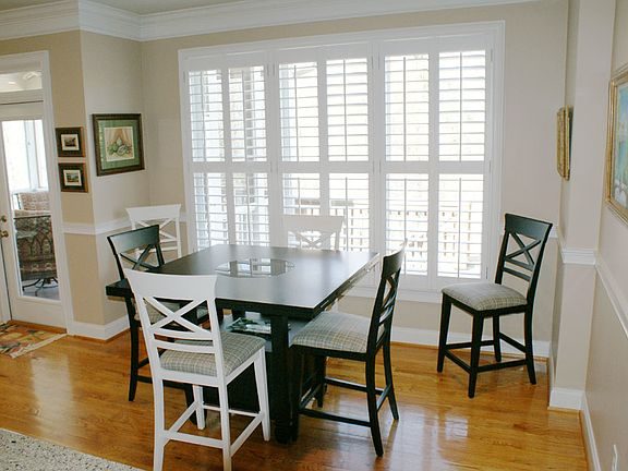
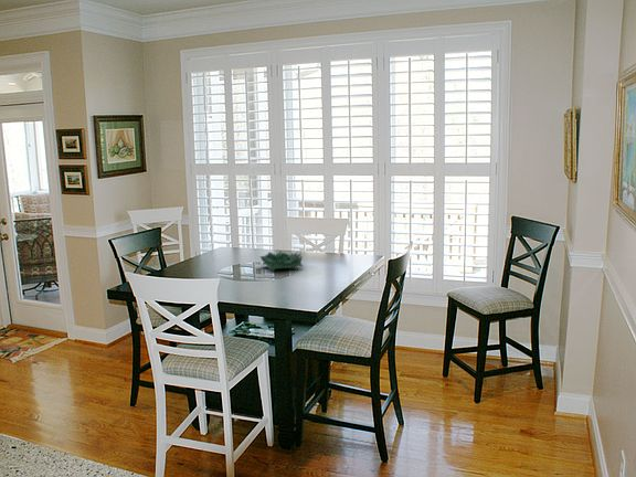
+ decorative bowl (282, 261)
